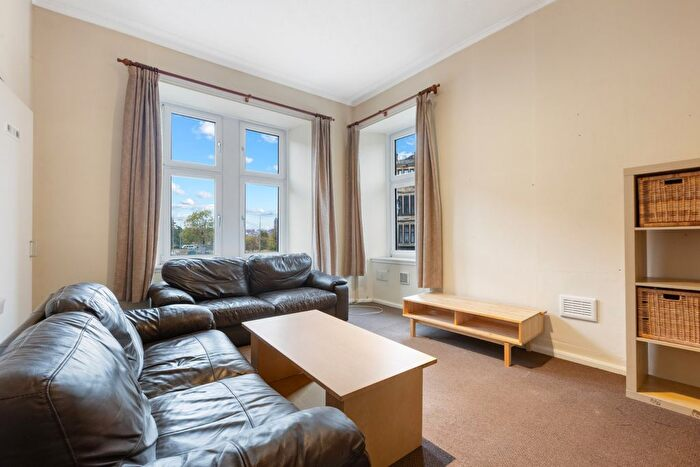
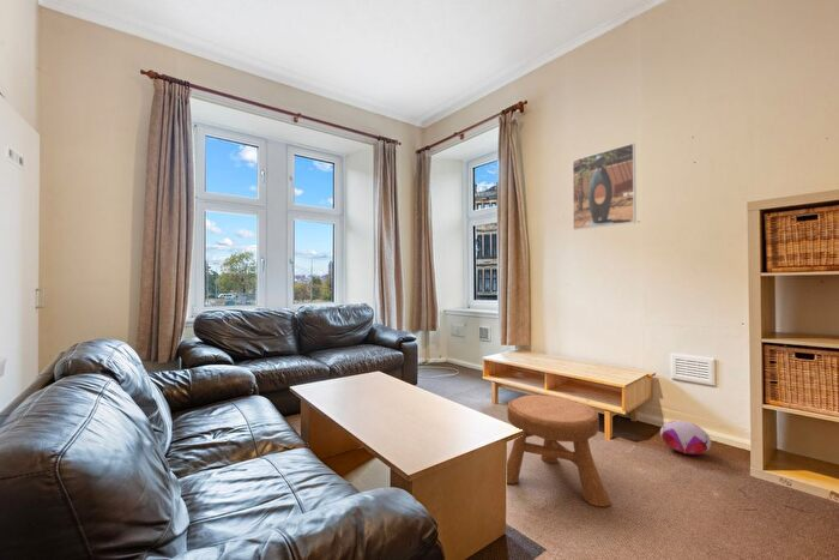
+ plush toy (684, 436)
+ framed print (602, 188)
+ stool (559, 445)
